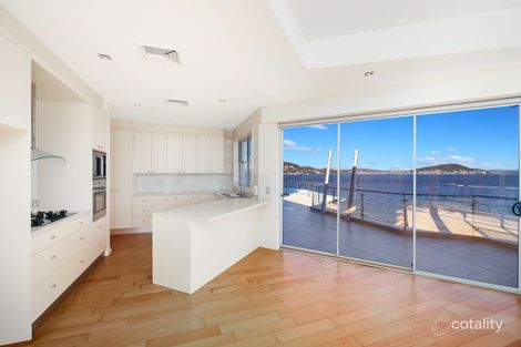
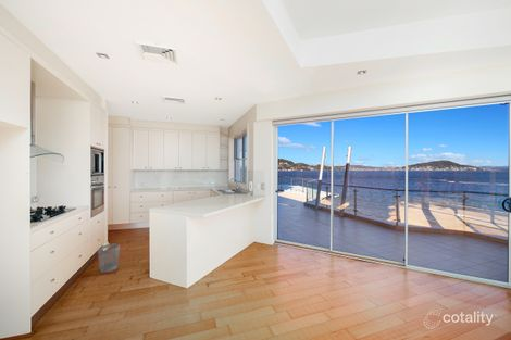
+ wastebasket (108, 257)
